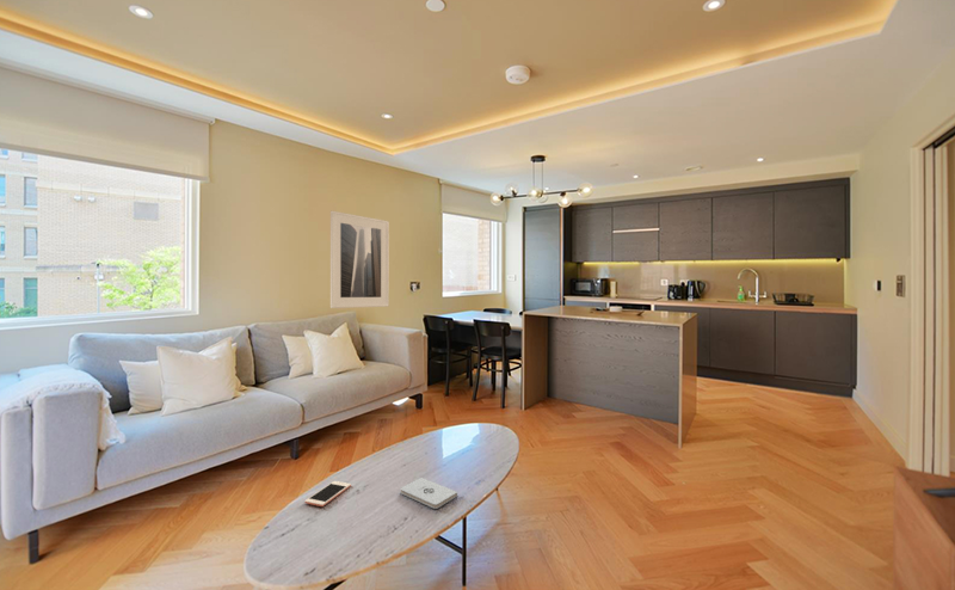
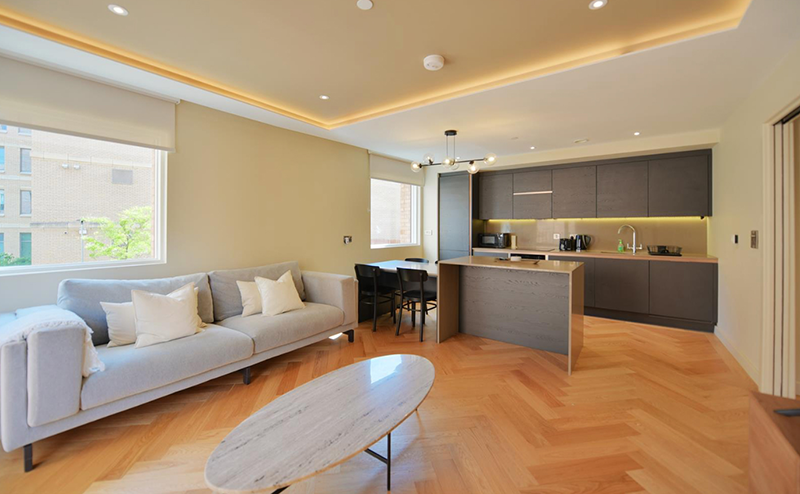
- cell phone (328, 492)
- notepad (427, 492)
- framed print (361, 262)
